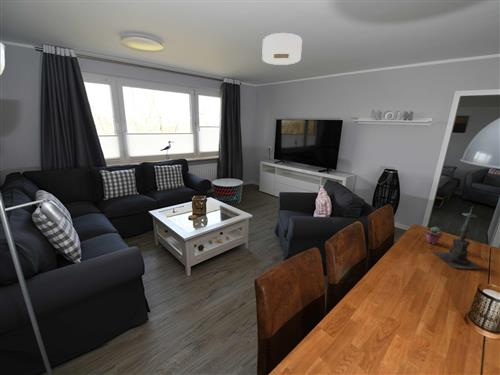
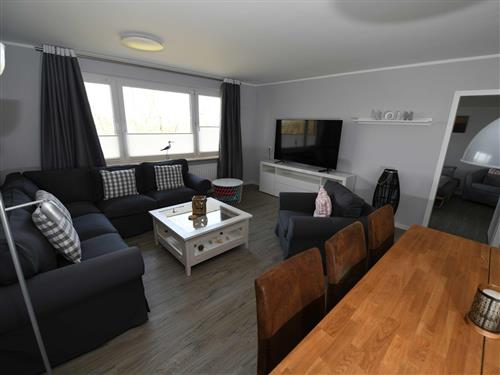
- potted succulent (433, 234)
- candle holder (463, 234)
- ceiling light (281, 50)
